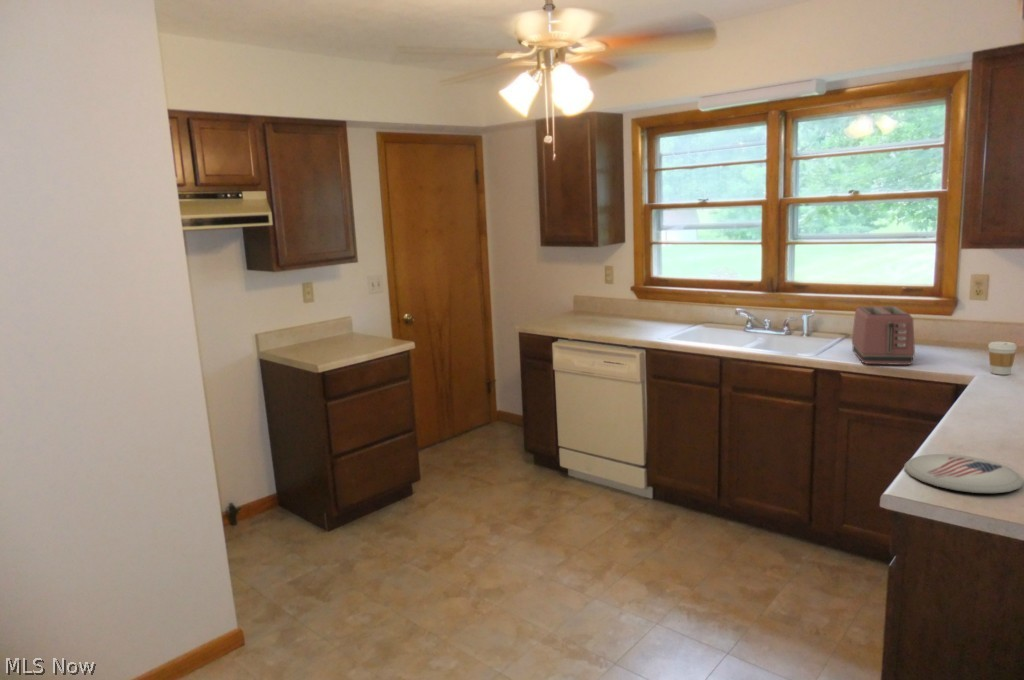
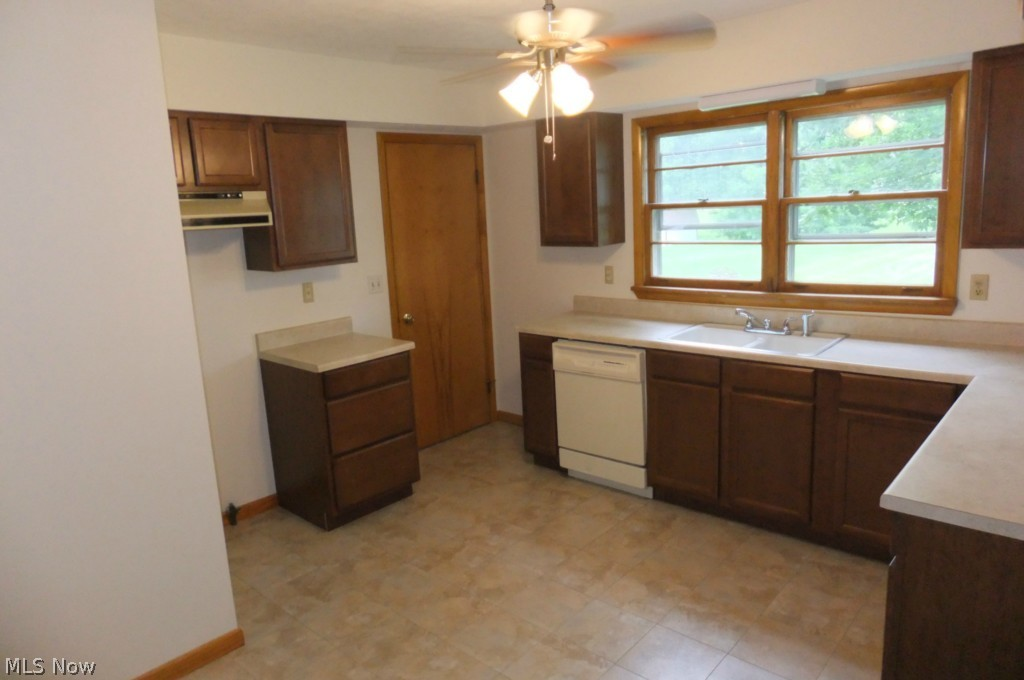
- toaster (882, 334)
- coffee cup (1001, 357)
- plate (961, 471)
